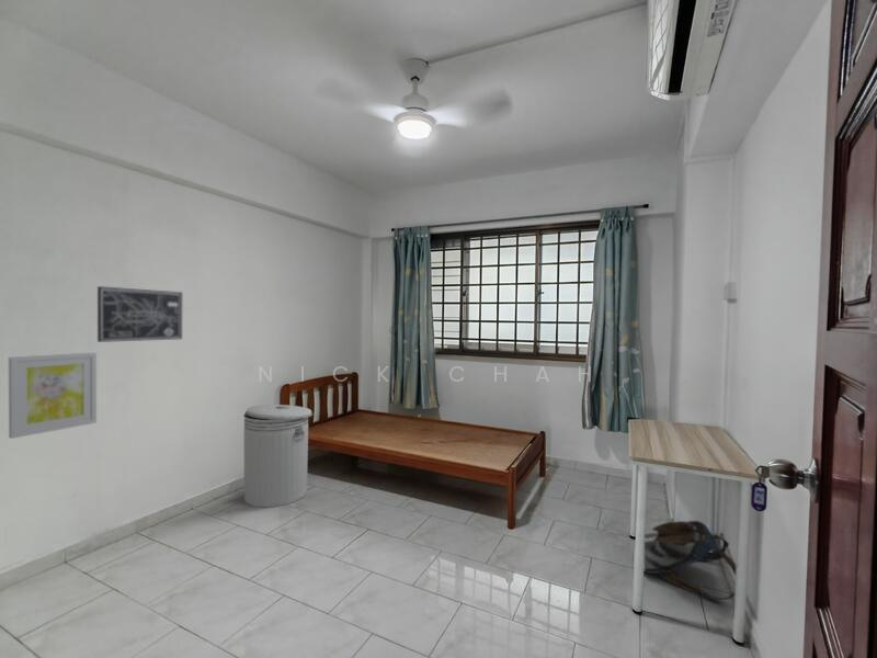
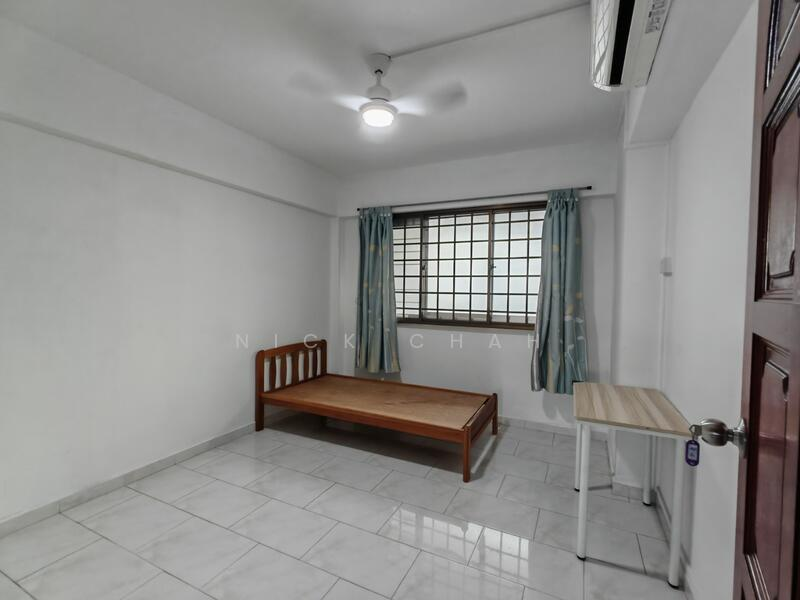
- can (278, 450)
- backpack (683, 548)
- wall art (143, 315)
- wall art (55, 392)
